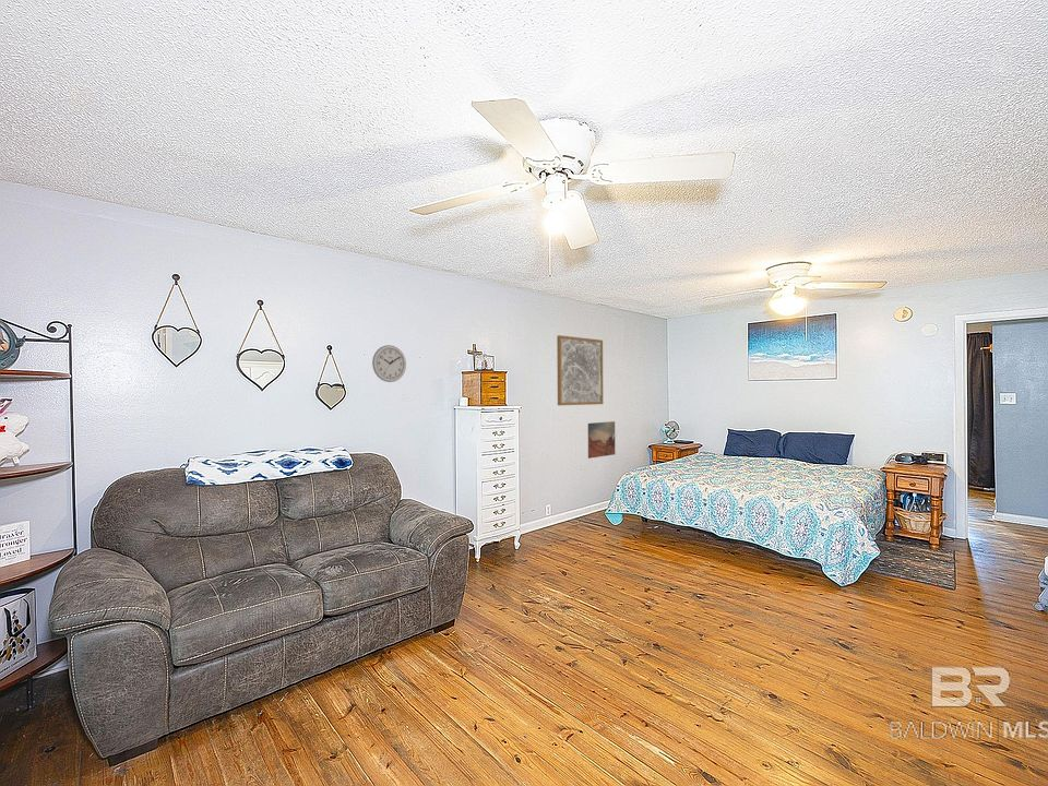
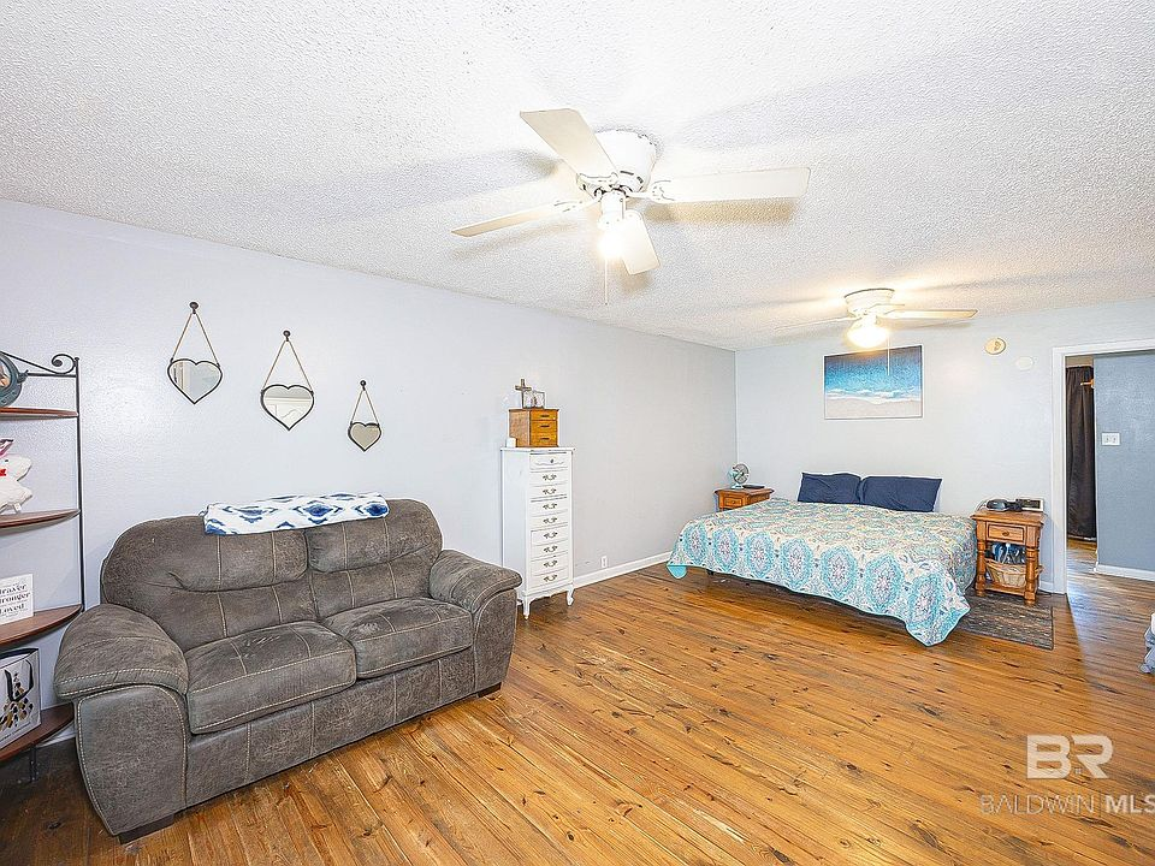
- wall art (602, 439)
- wall clock (390, 364)
- wall art (581, 371)
